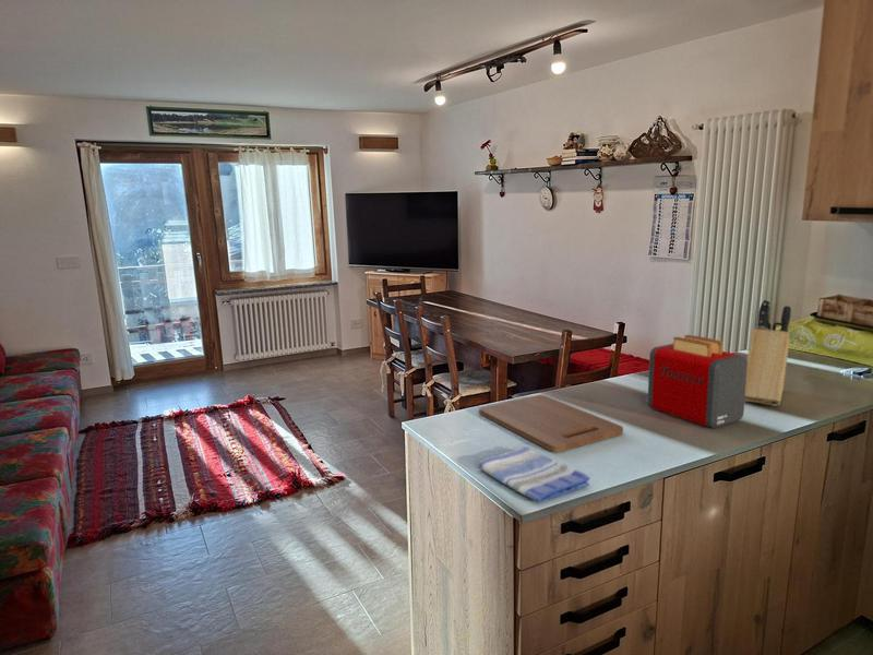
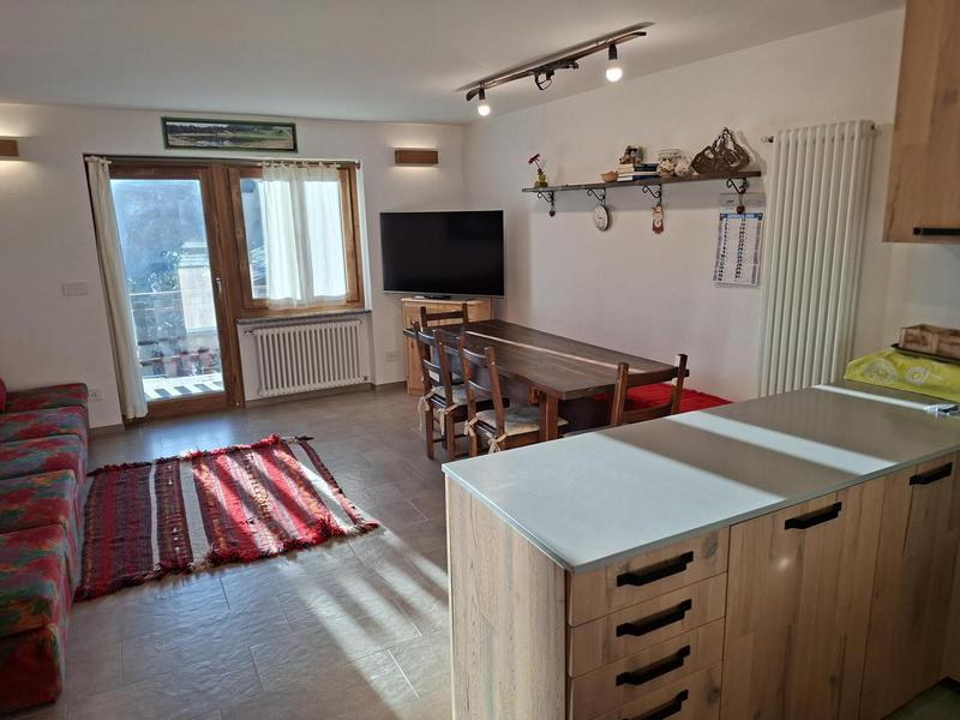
- knife block (767, 348)
- cutting board (547, 419)
- dish towel (531, 472)
- toaster (694, 377)
